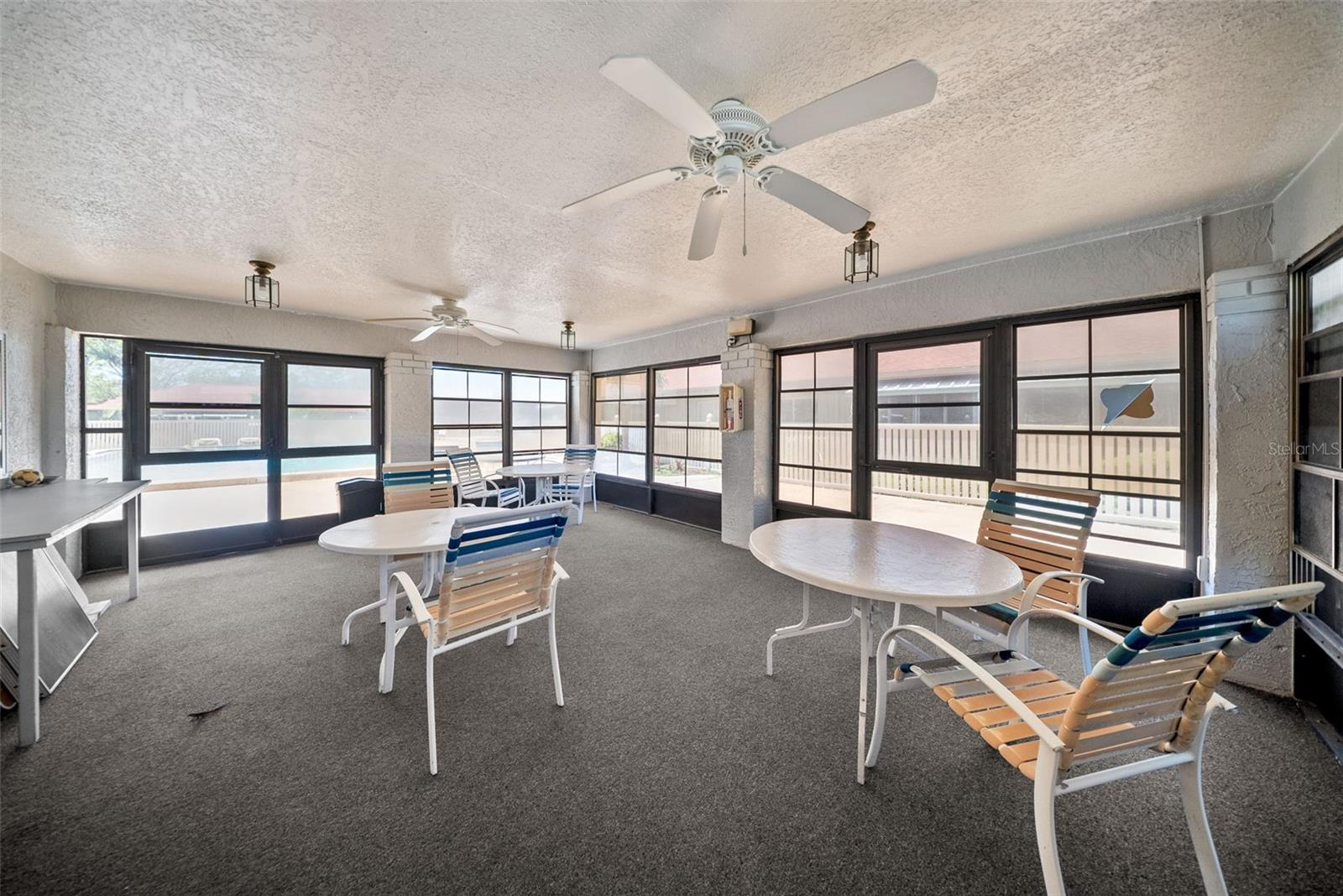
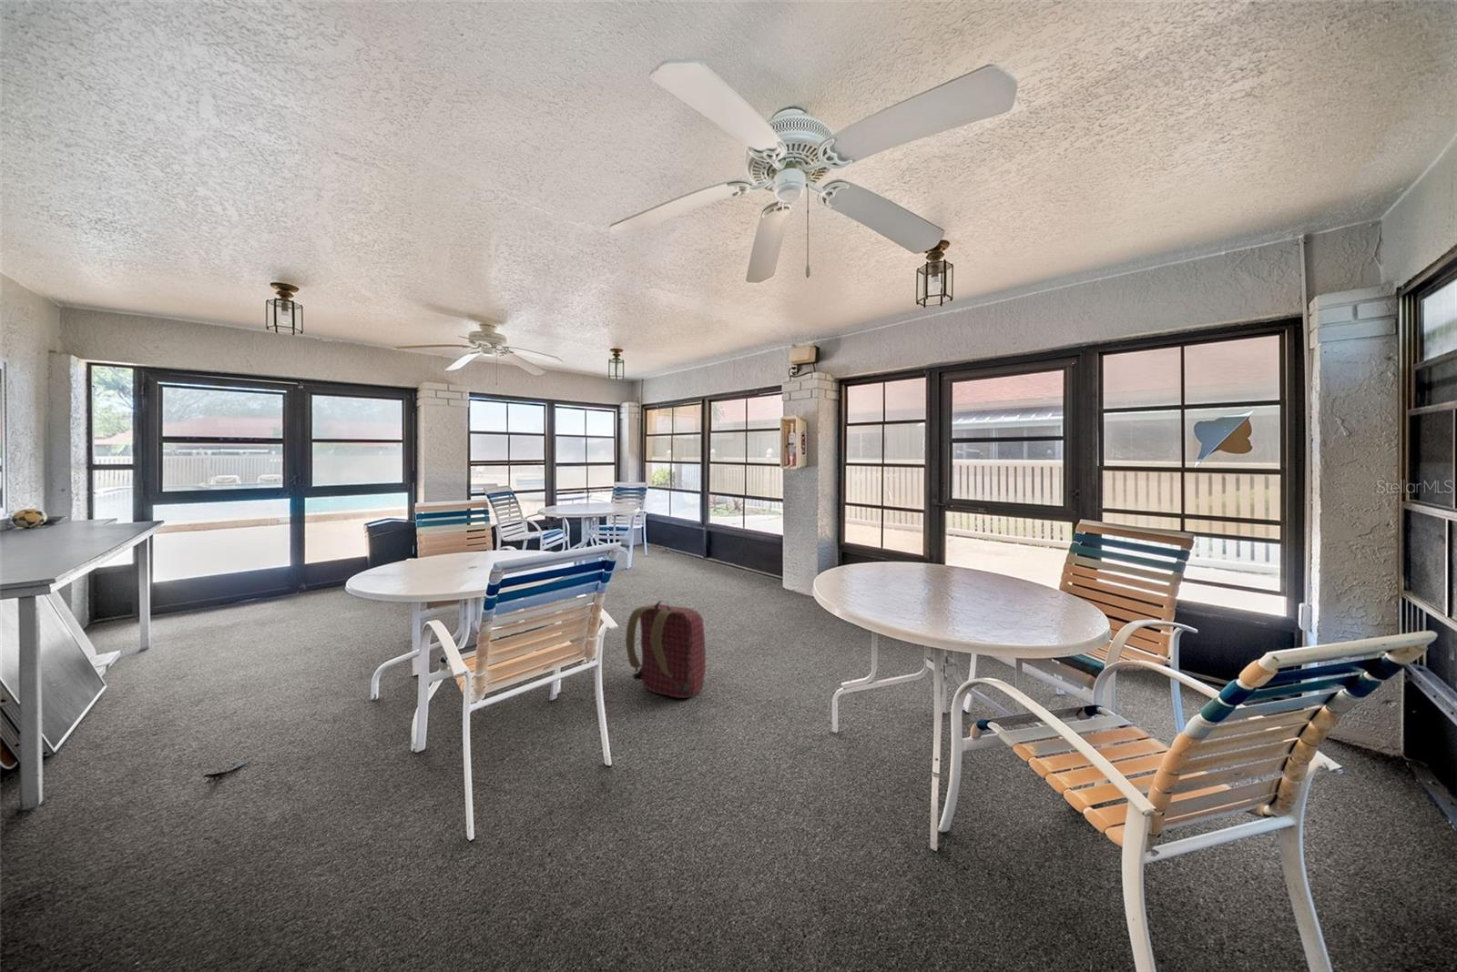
+ backpack (666, 647)
